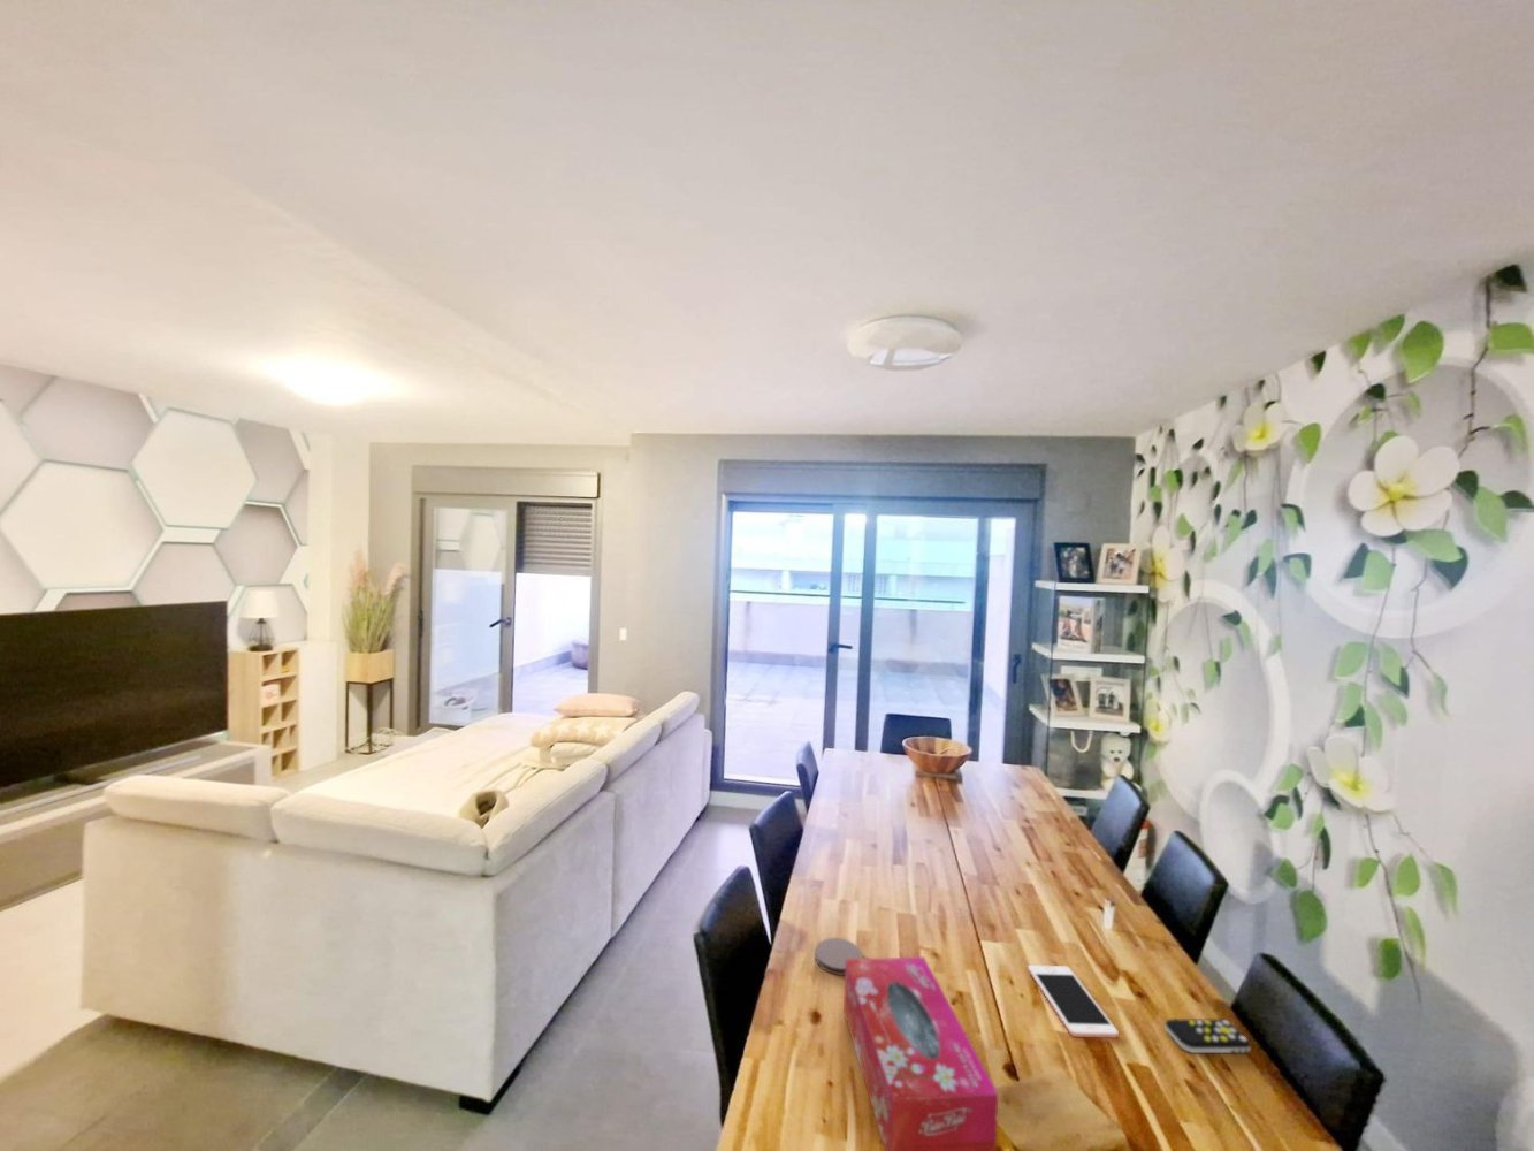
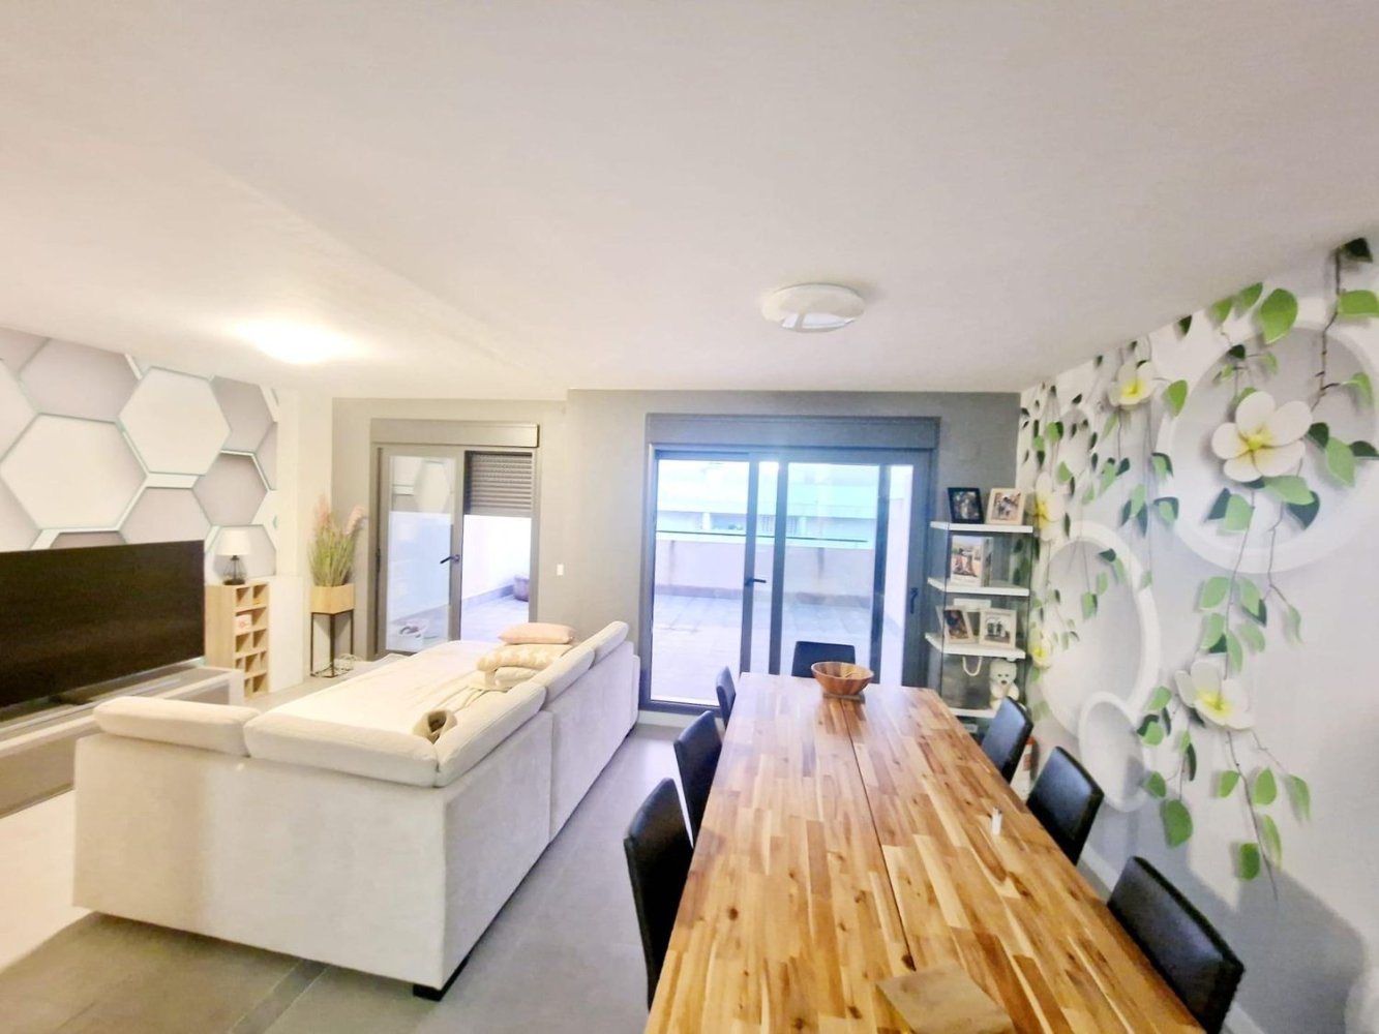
- tissue box (909, 1046)
- cell phone (1069, 997)
- remote control (1206, 1035)
- coaster (838, 955)
